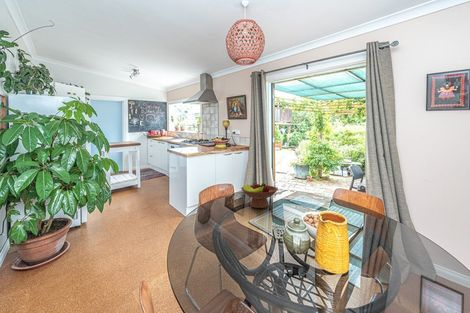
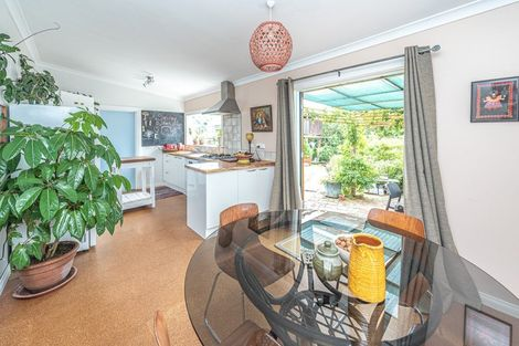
- fruit bowl (259, 193)
